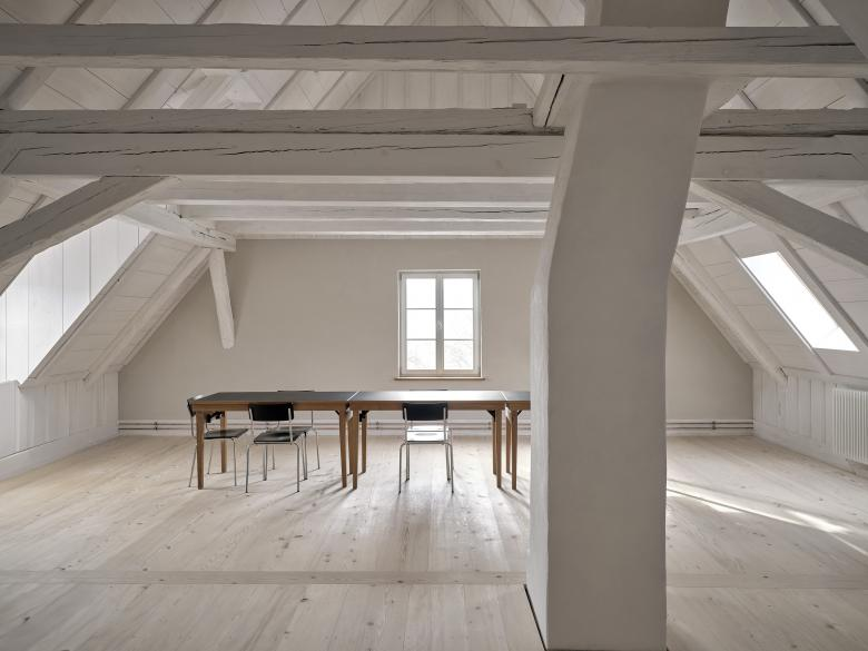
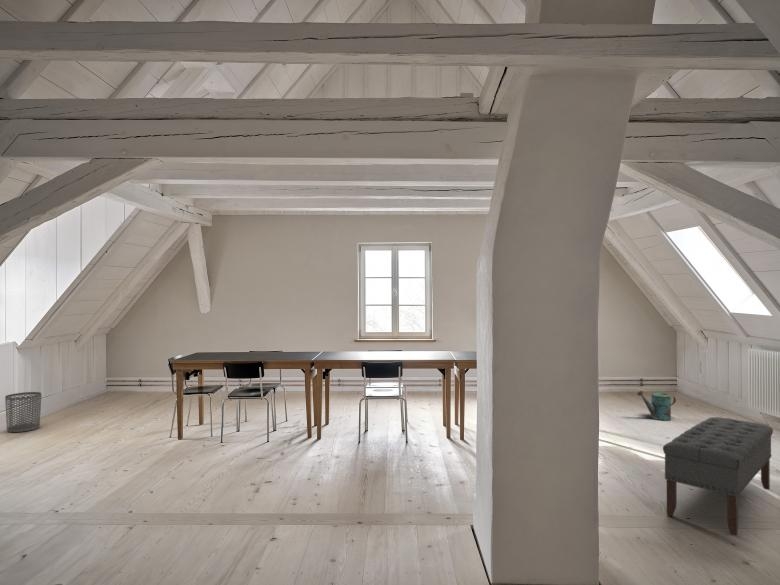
+ waste bin (23, 412)
+ bench (721, 466)
+ watering can (656, 404)
